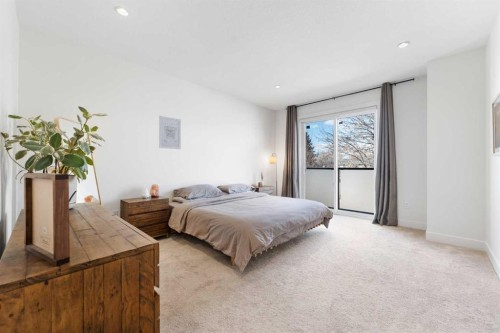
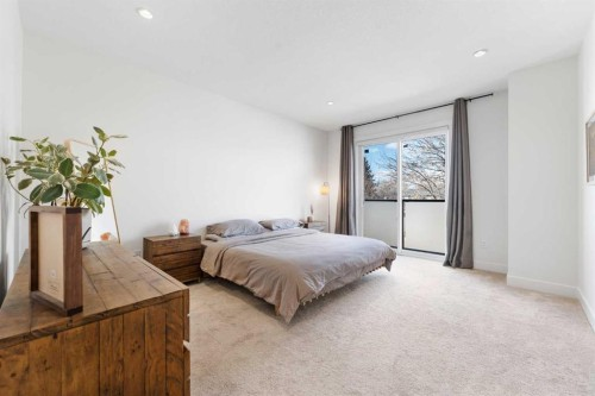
- wall art (170, 133)
